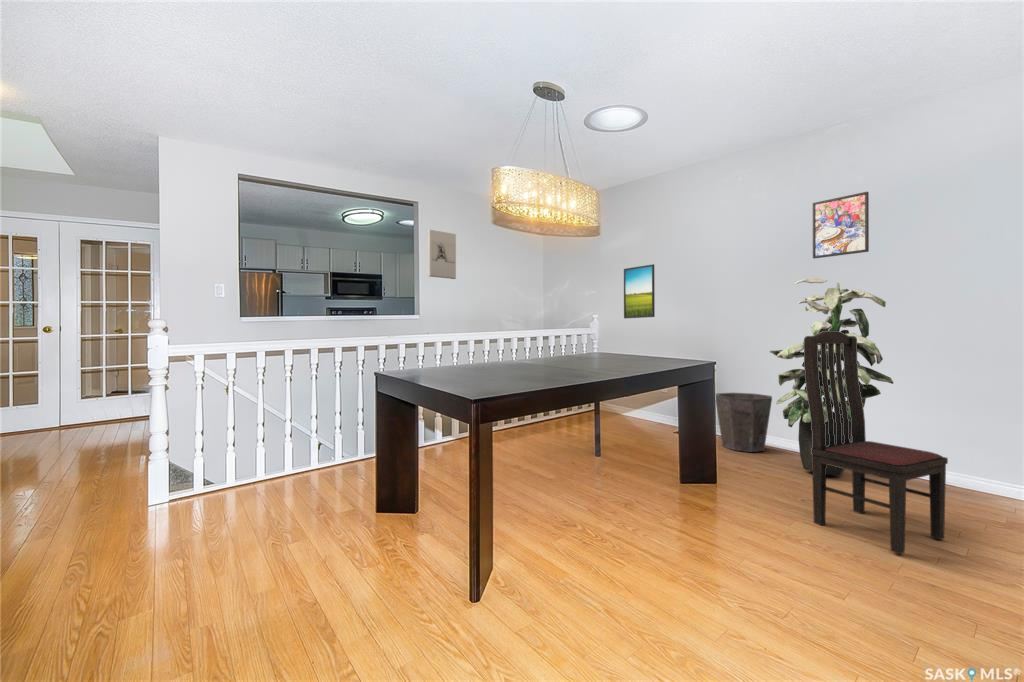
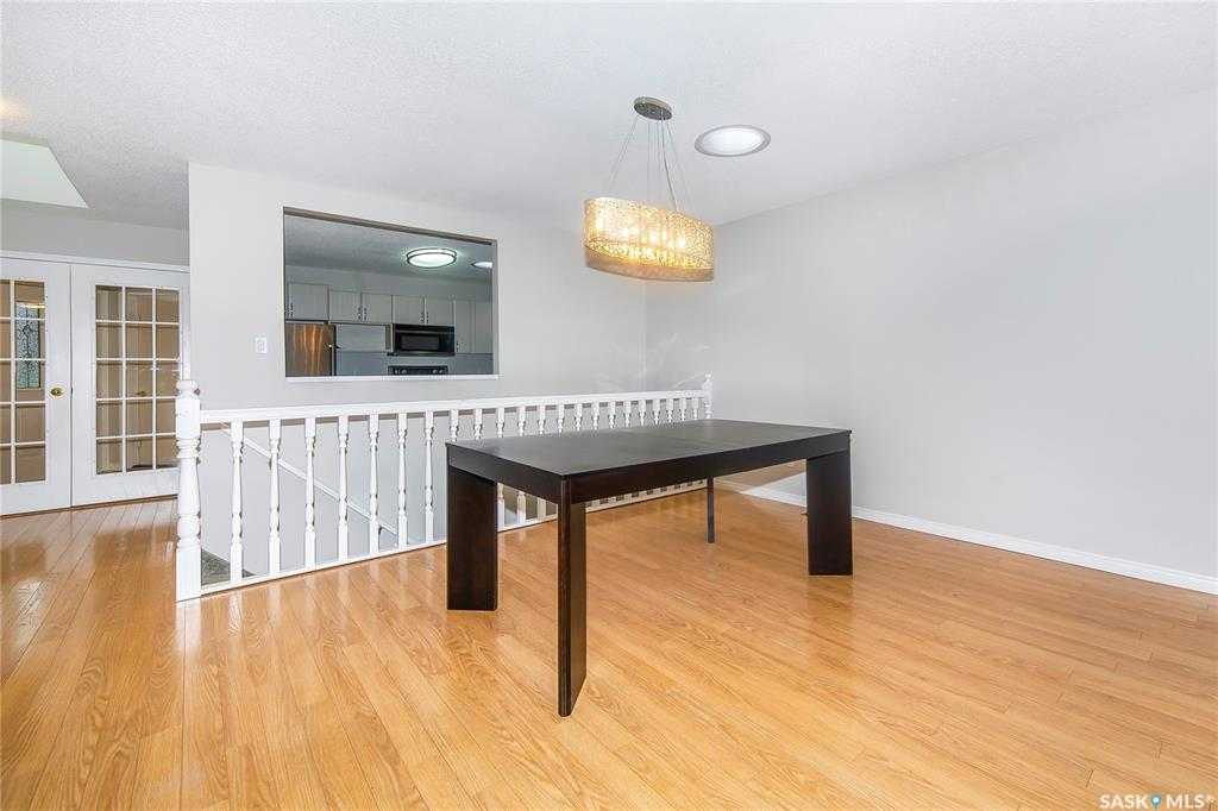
- chair (864, 429)
- wall sculpture (442, 254)
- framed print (839, 226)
- indoor plant (821, 374)
- waste bin (743, 421)
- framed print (638, 292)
